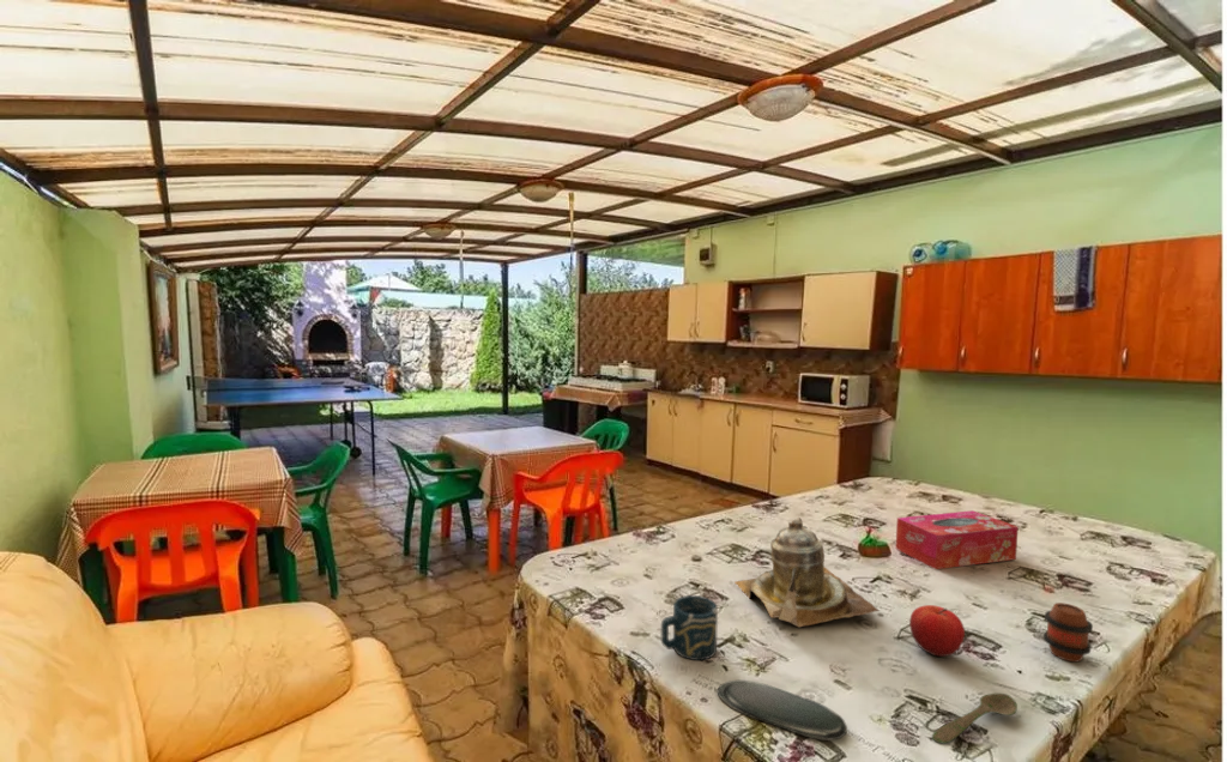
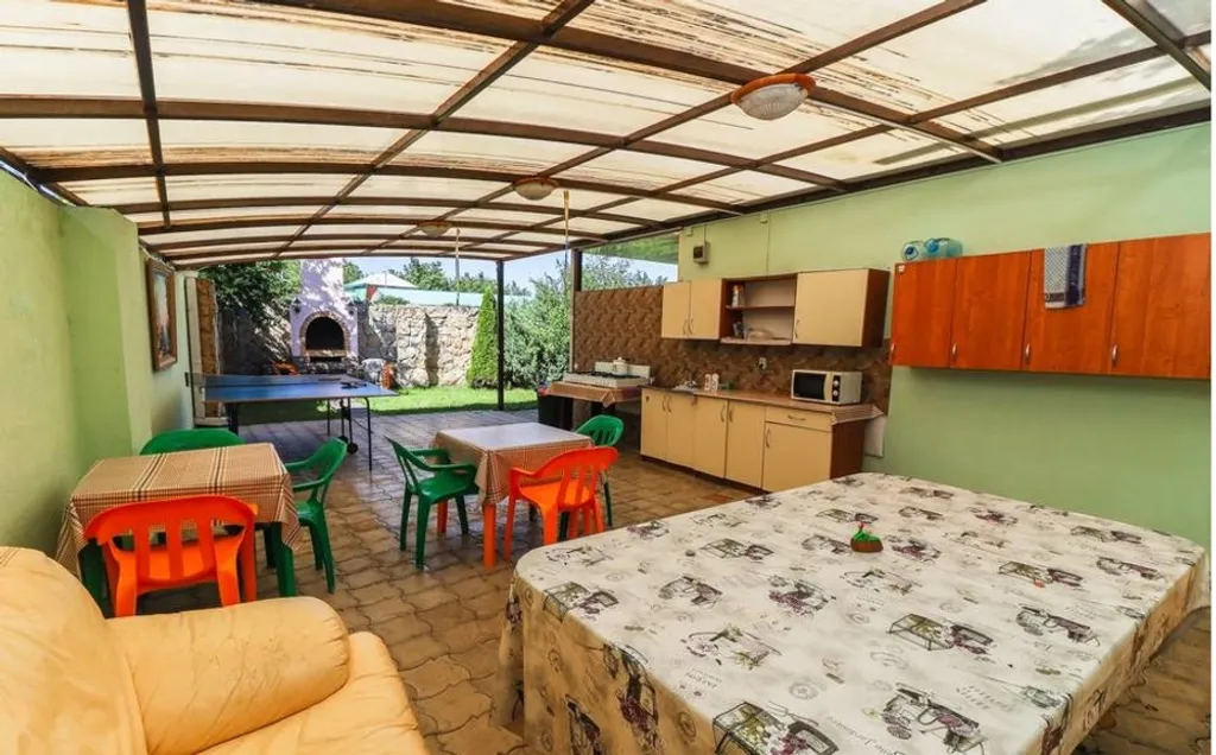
- tissue box (955, 538)
- teapot (802, 557)
- fruit (936, 628)
- cup (688, 628)
- spoon (973, 718)
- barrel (1066, 631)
- oval tray (779, 707)
